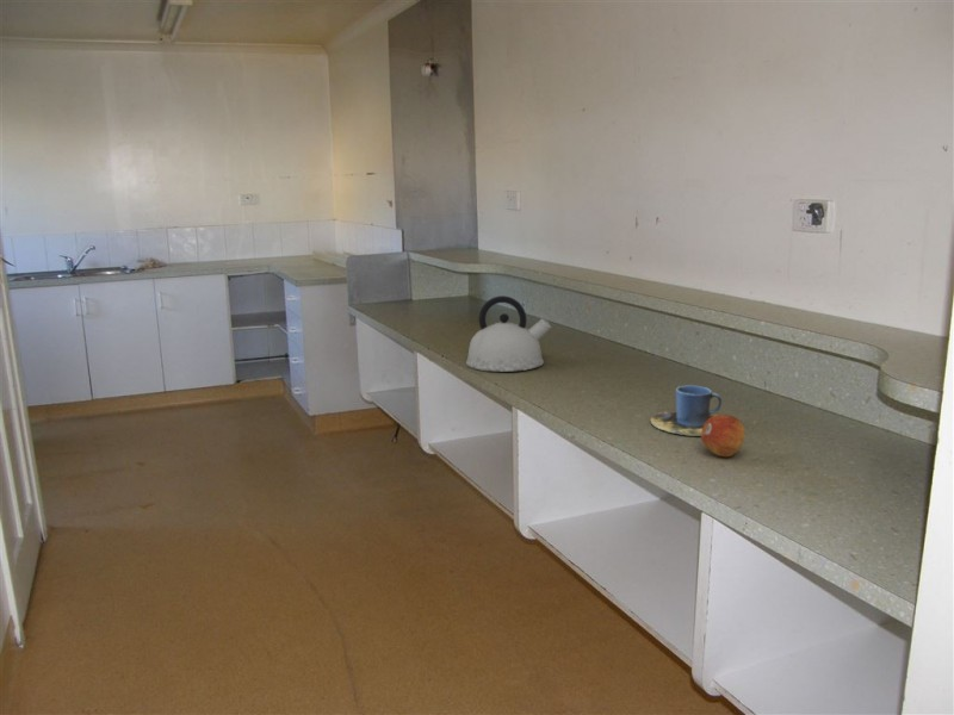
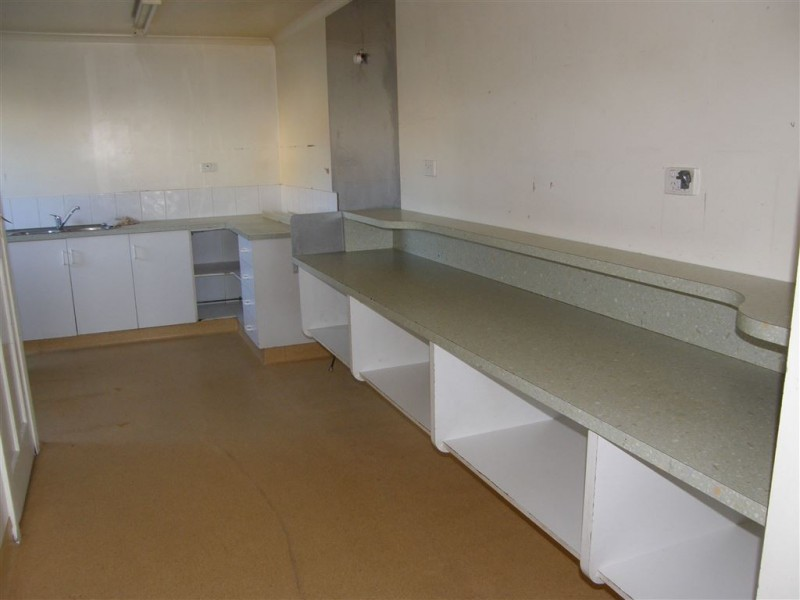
- fruit (723, 435)
- kettle (508, 329)
- cup (693, 406)
